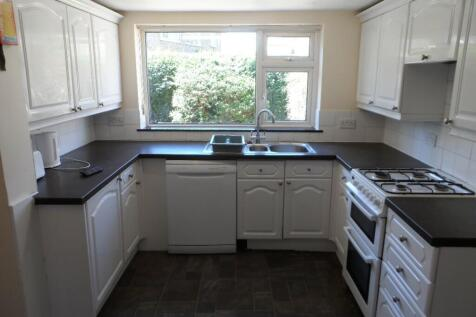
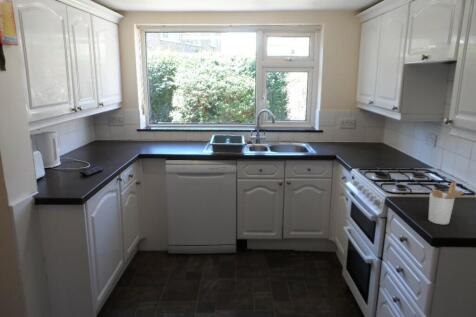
+ utensil holder (446, 203)
